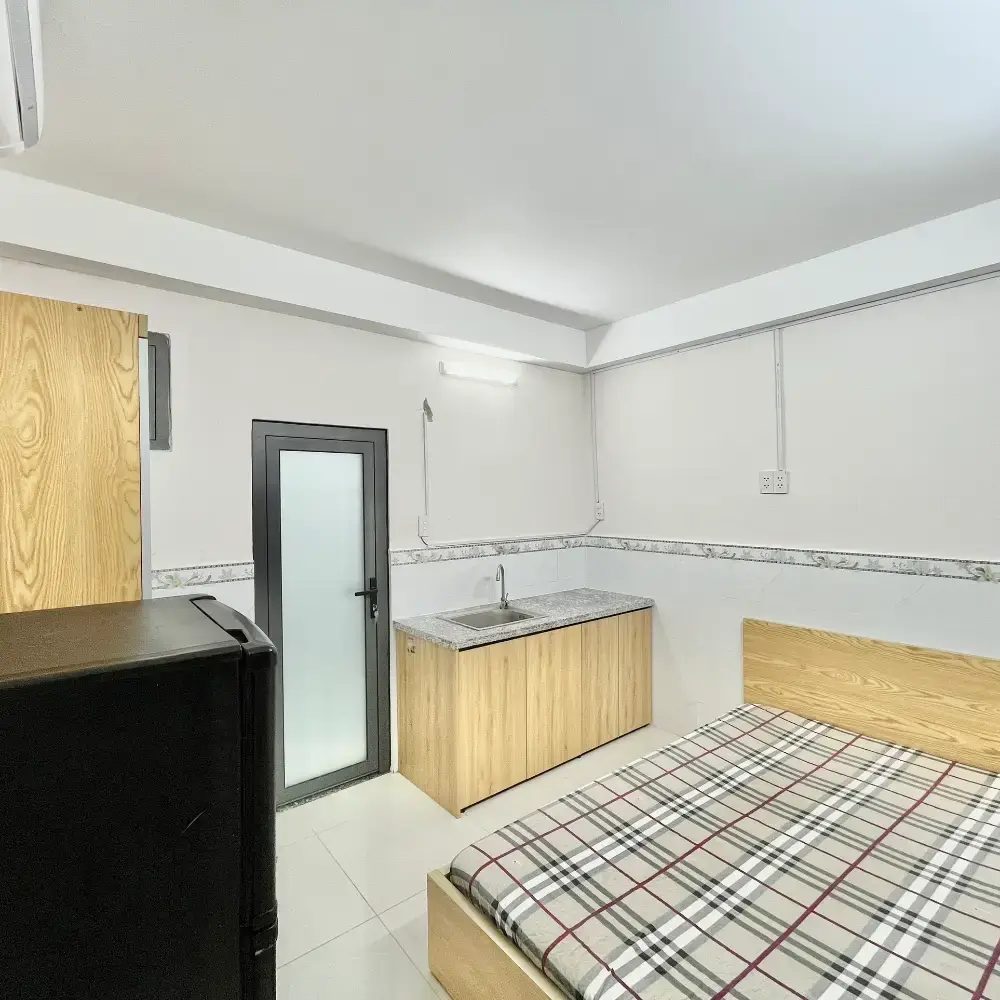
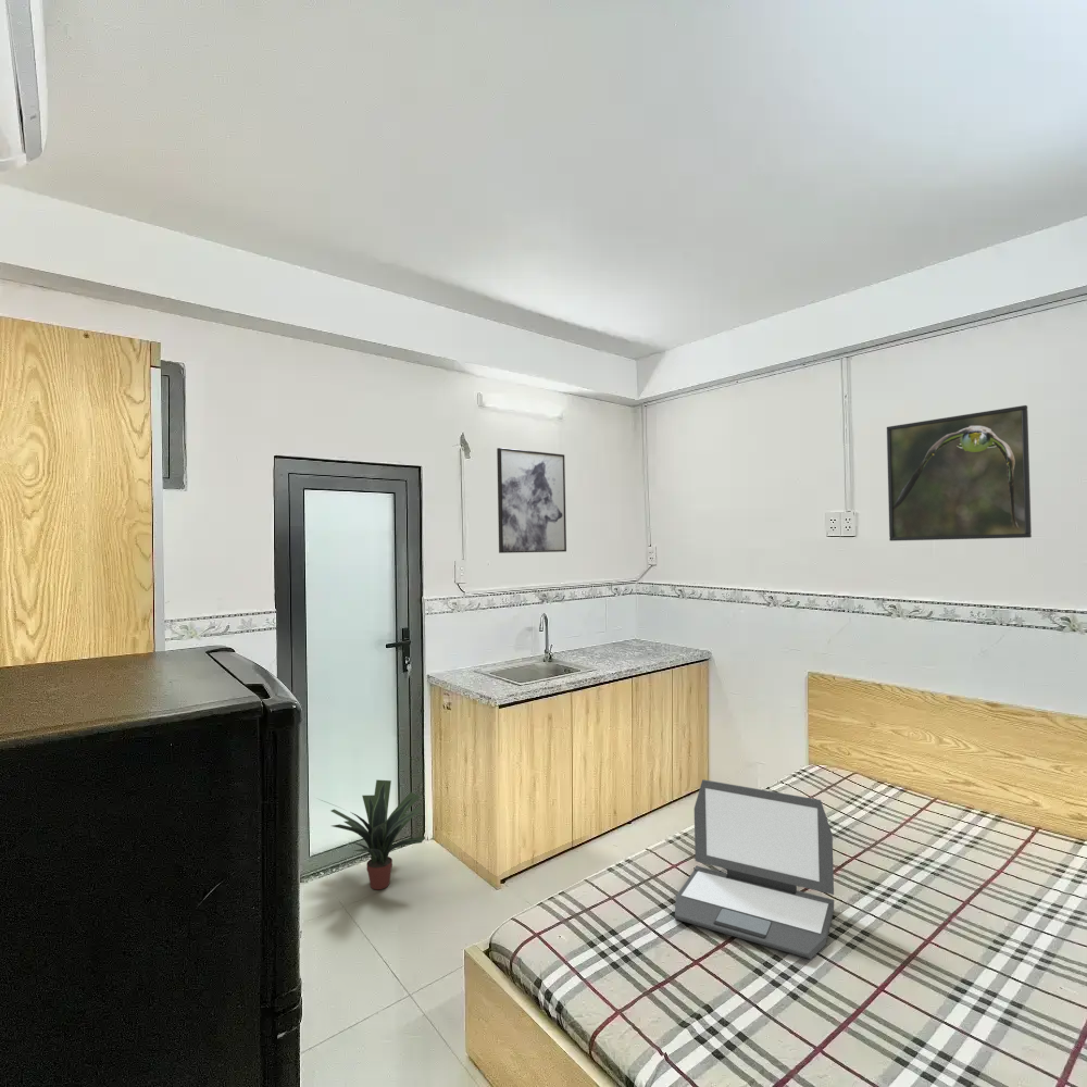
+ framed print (953, 477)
+ laptop (749, 859)
+ potted plant (372, 834)
+ wall art (533, 501)
